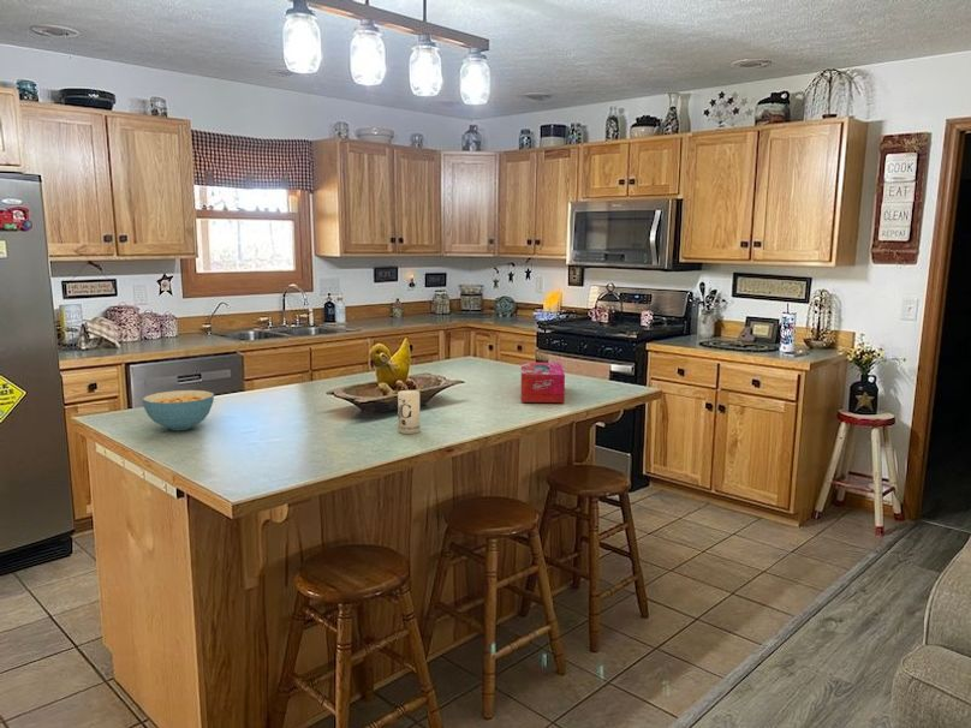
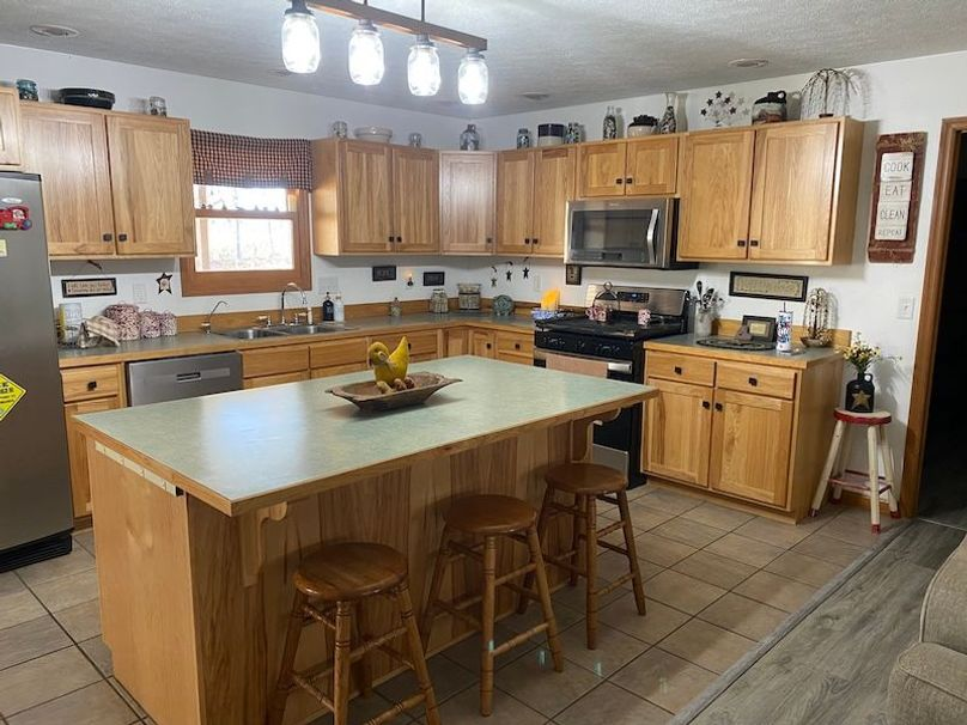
- cereal bowl (179, 412)
- tissue box (541, 381)
- candle (409, 411)
